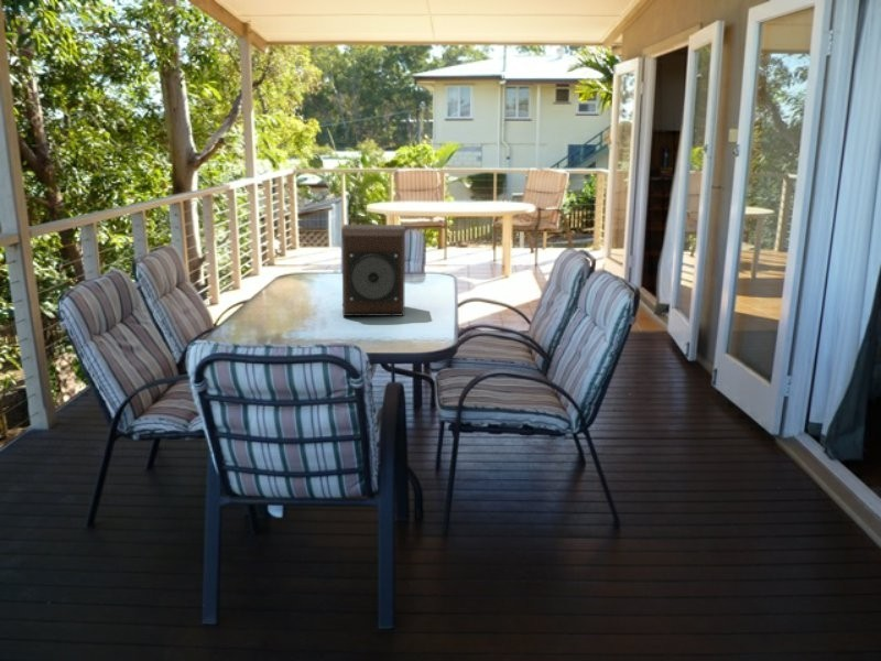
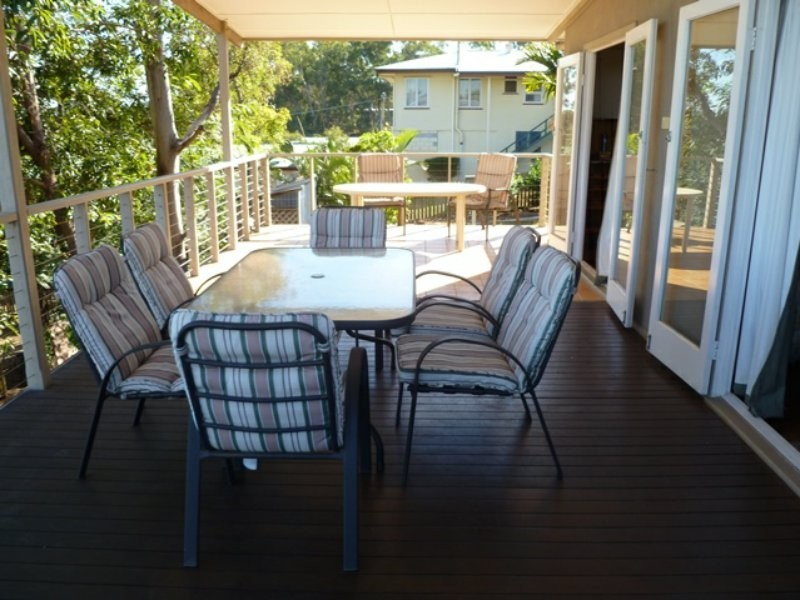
- speaker (373, 270)
